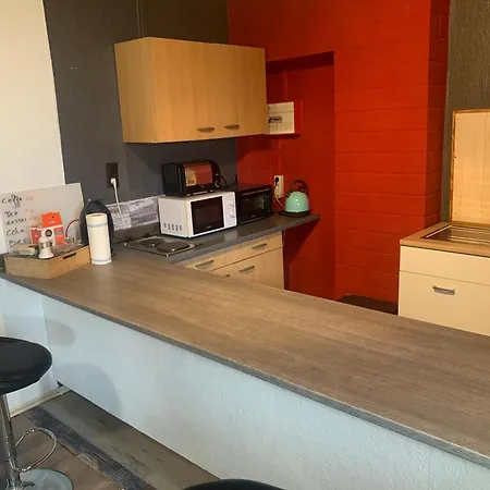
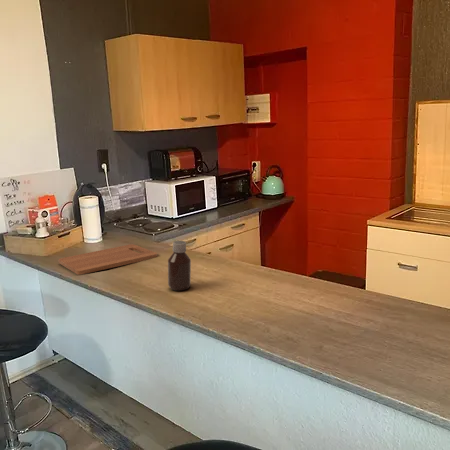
+ bottle (178, 265)
+ cutting board (108, 258)
